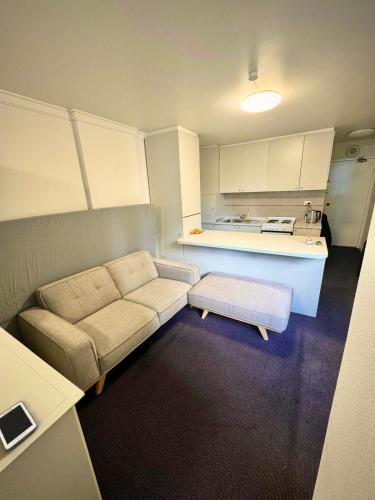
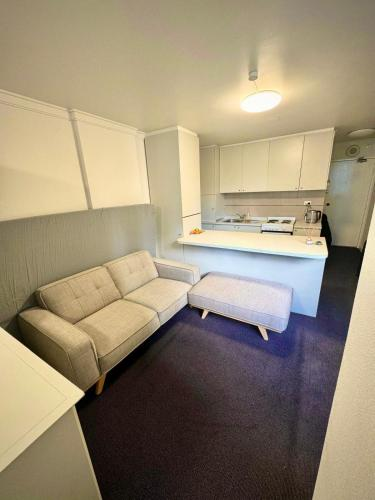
- cell phone (14, 423)
